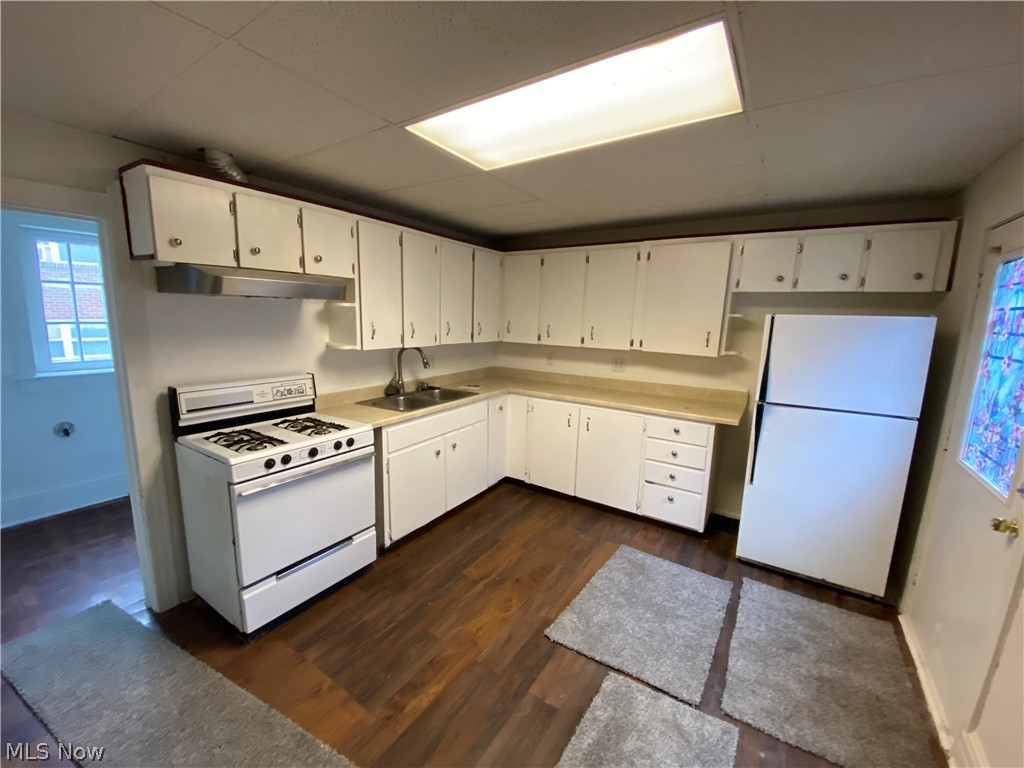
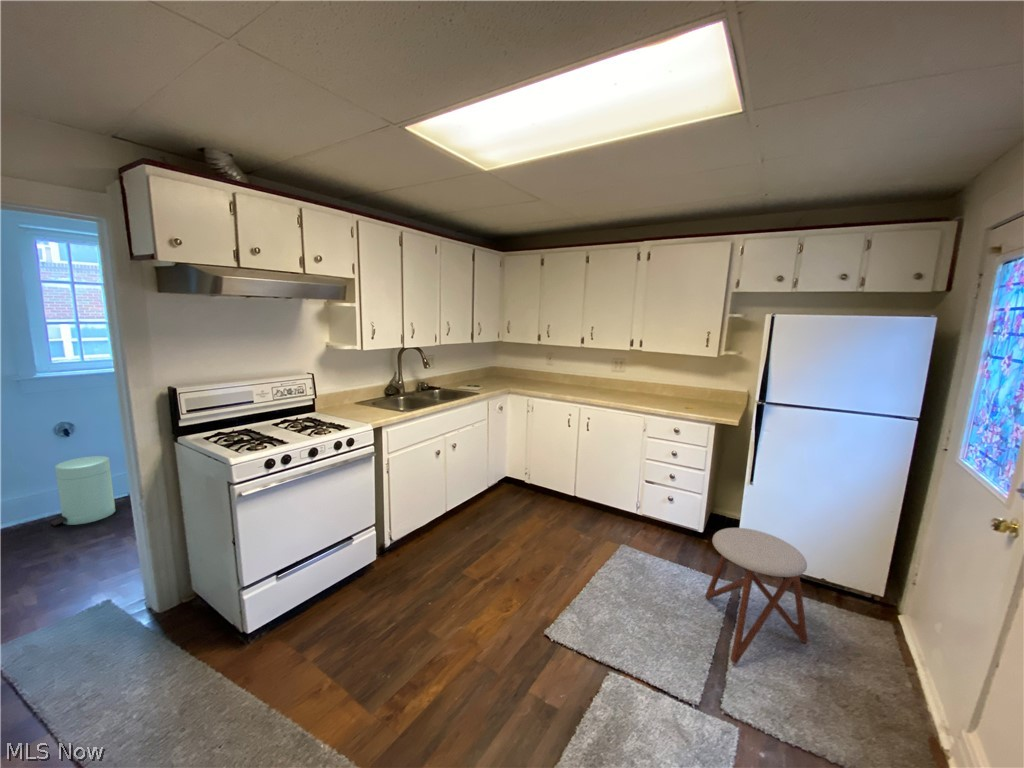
+ trash can (81, 489)
+ stool (761, 590)
